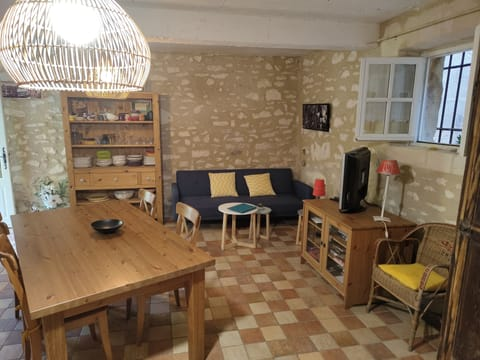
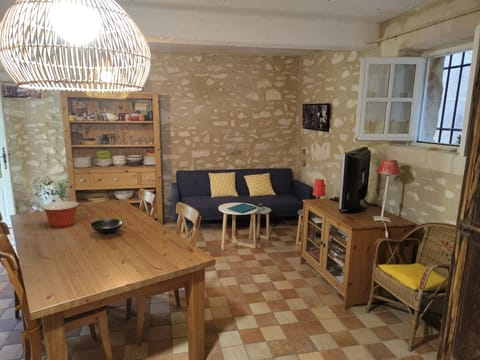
+ mixing bowl (61, 215)
